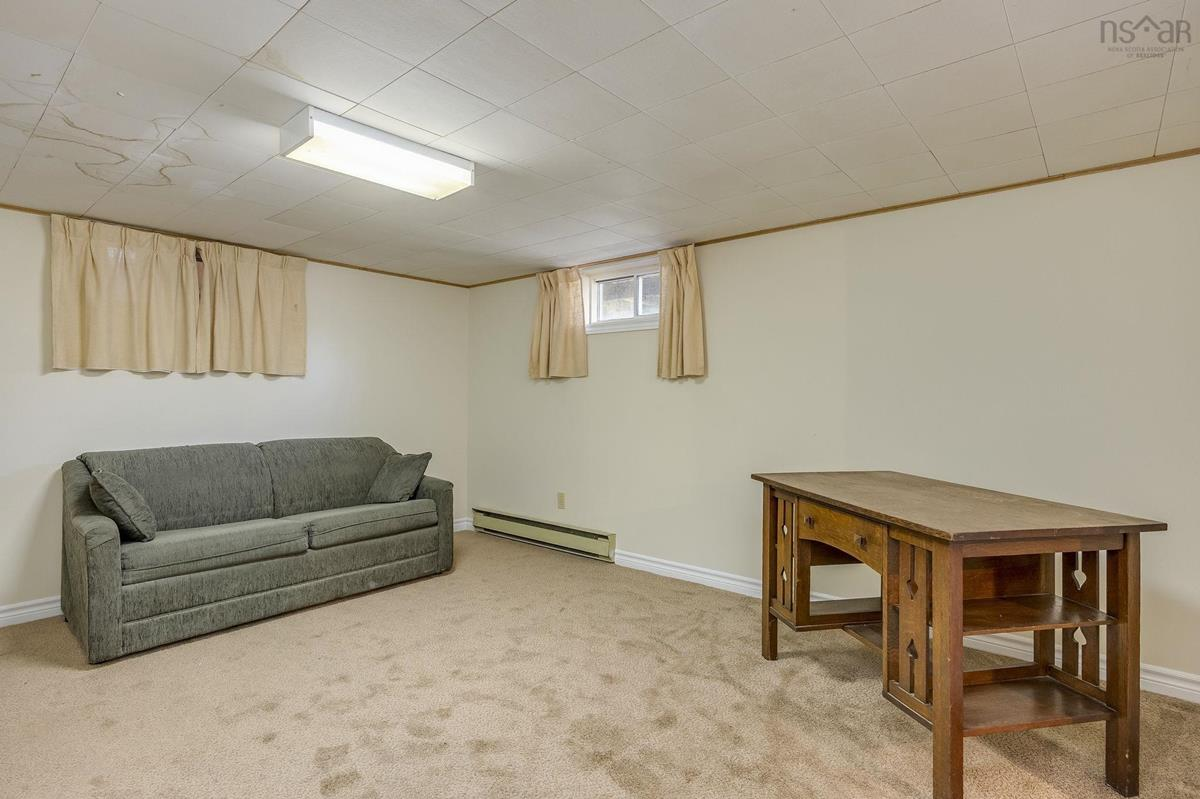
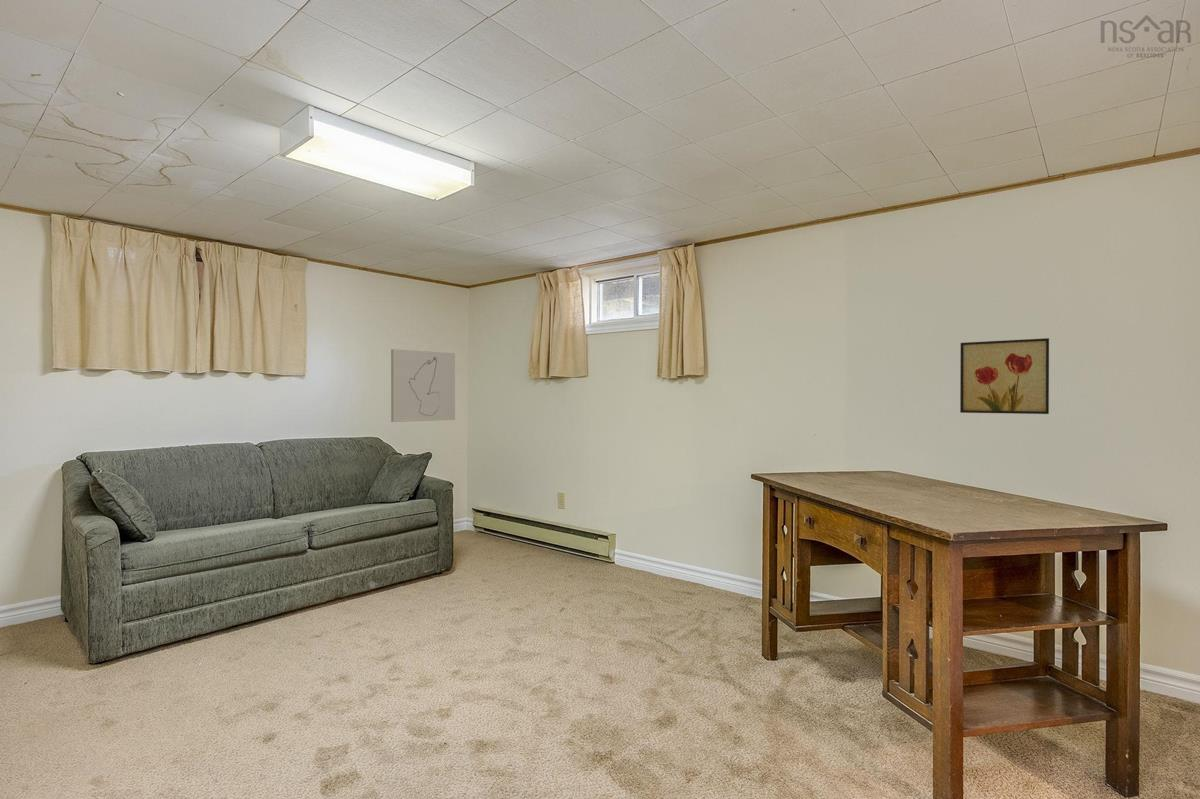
+ wall art (424, 386)
+ wall art (1003, 377)
